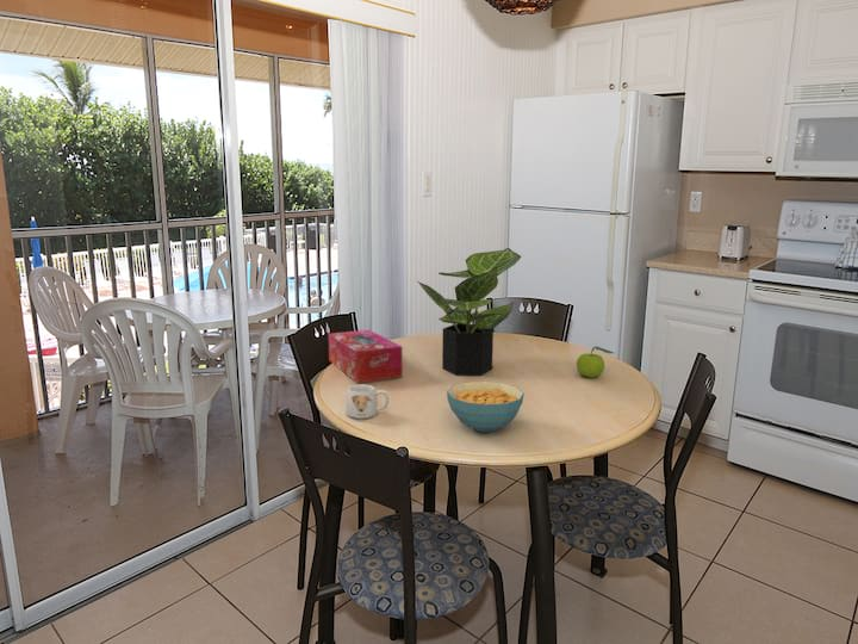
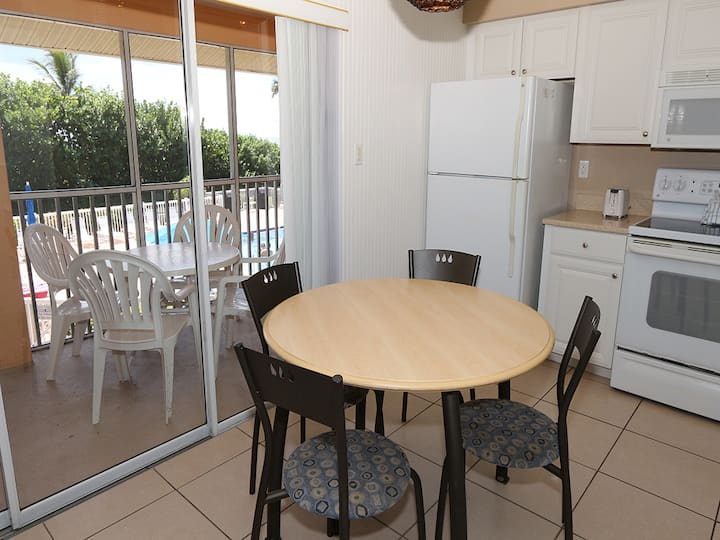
- fruit (596, 361)
- cereal bowl (484, 409)
- tissue box (363, 354)
- potted plant (478, 311)
- mug (367, 401)
